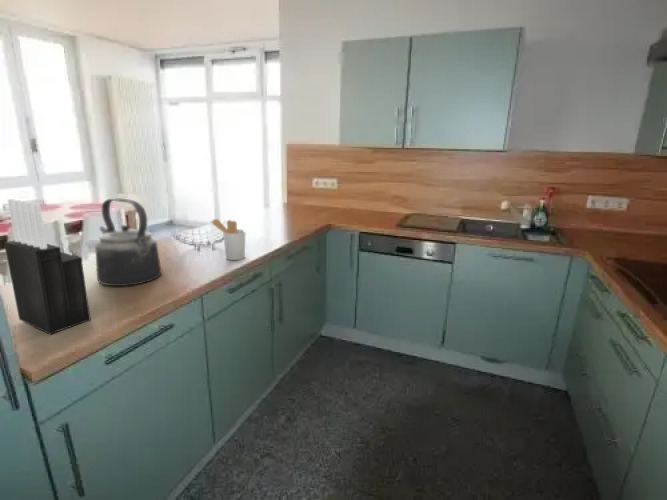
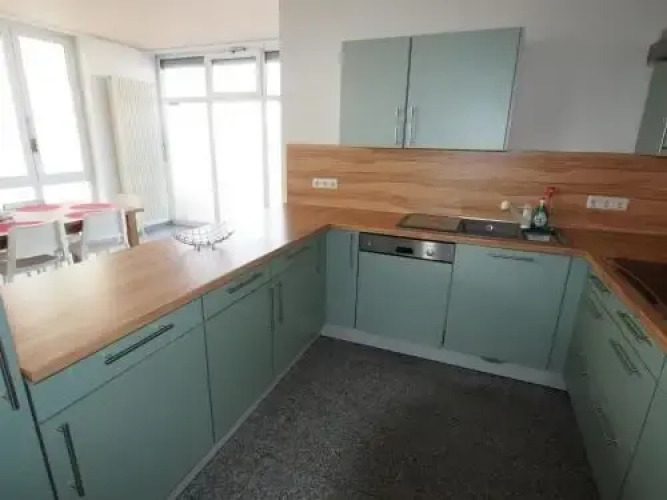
- utensil holder (228, 238)
- kettle (122, 238)
- knife block (49, 261)
